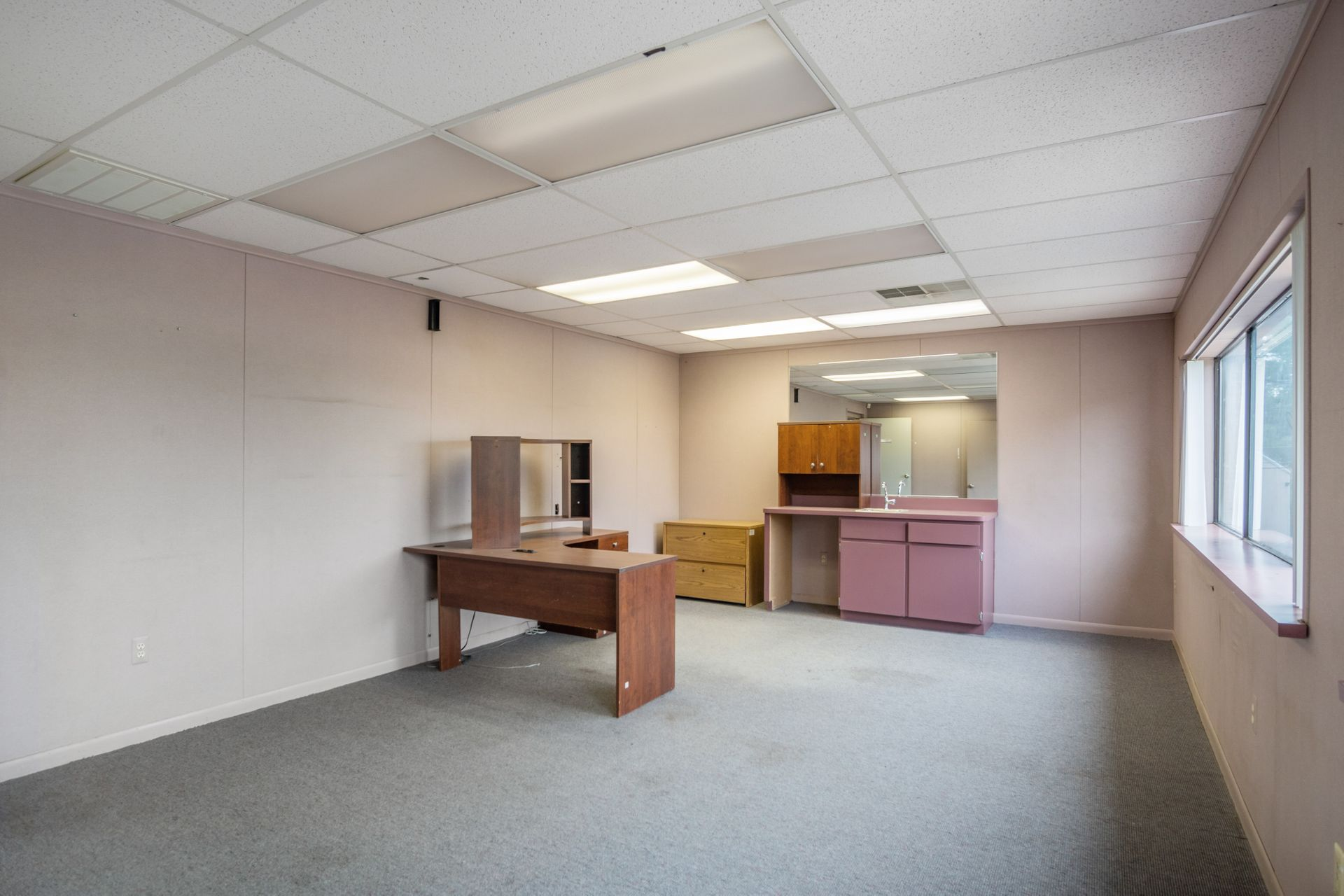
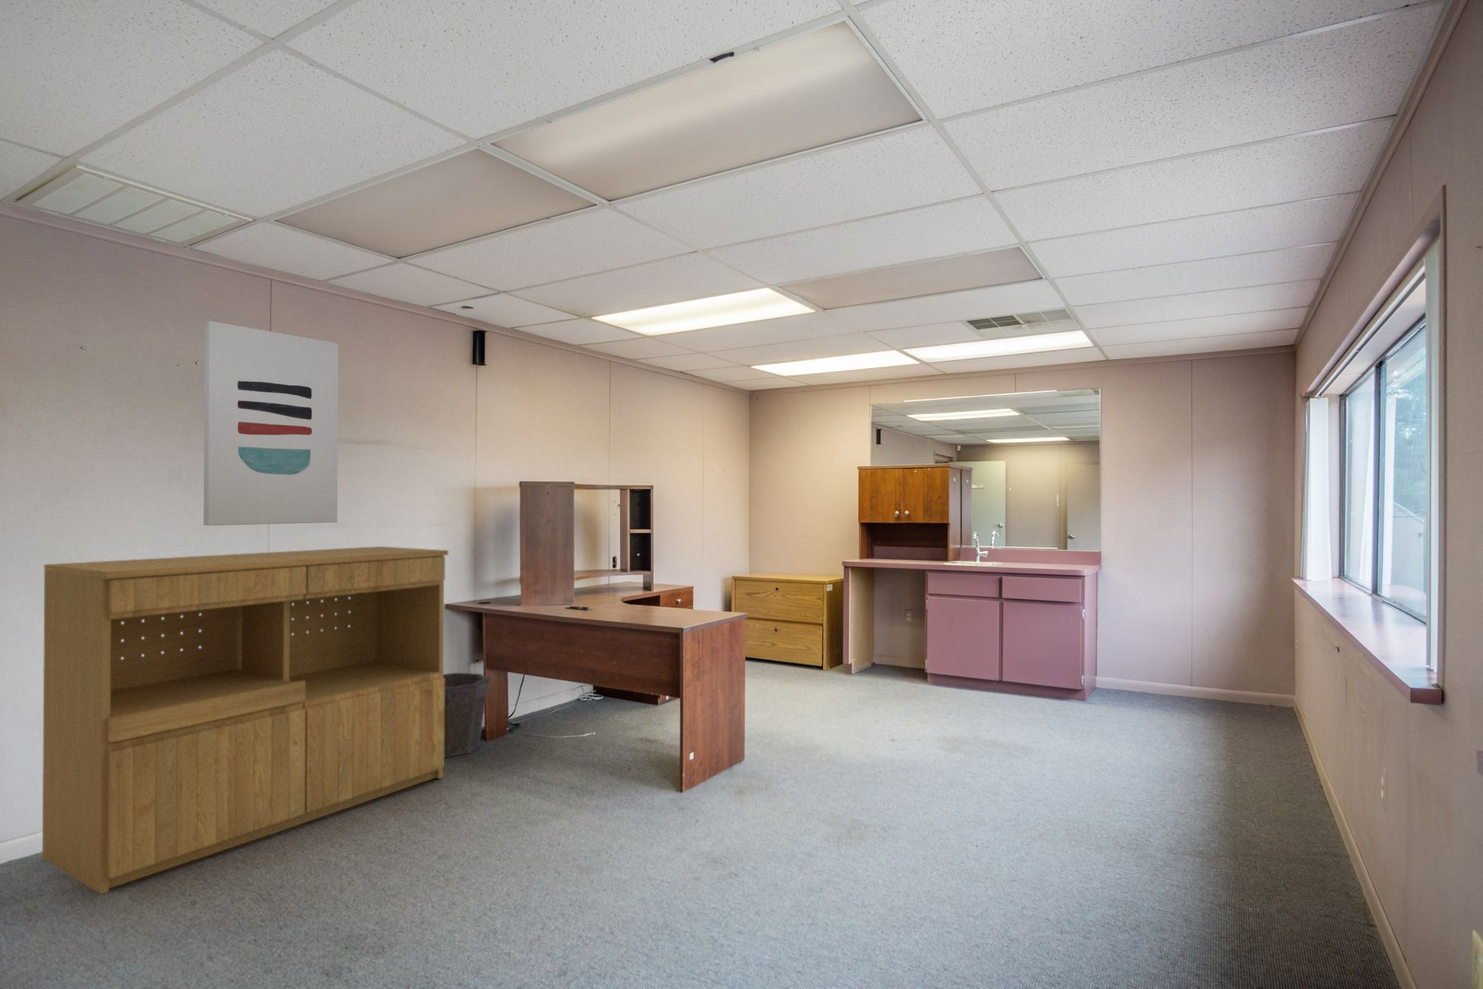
+ wall art (275, 428)
+ waste bin (451, 714)
+ bookcase (271, 684)
